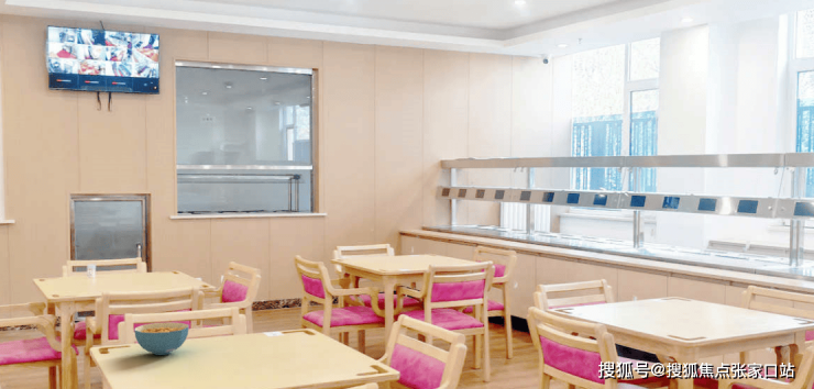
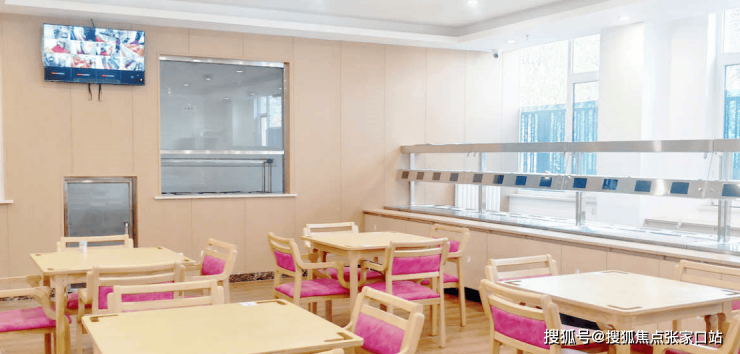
- cereal bowl (162, 340)
